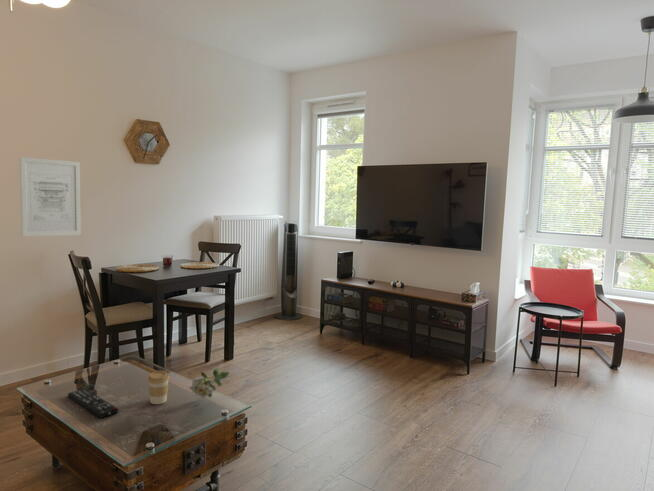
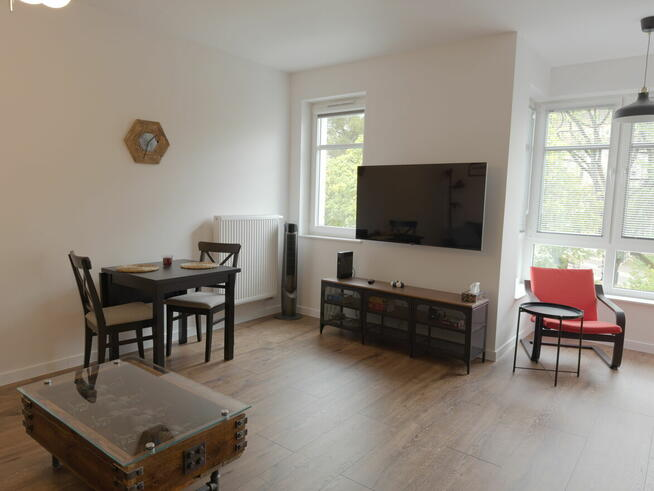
- remote control (92, 402)
- coffee cup (158, 387)
- wall art (51, 197)
- flower (210, 388)
